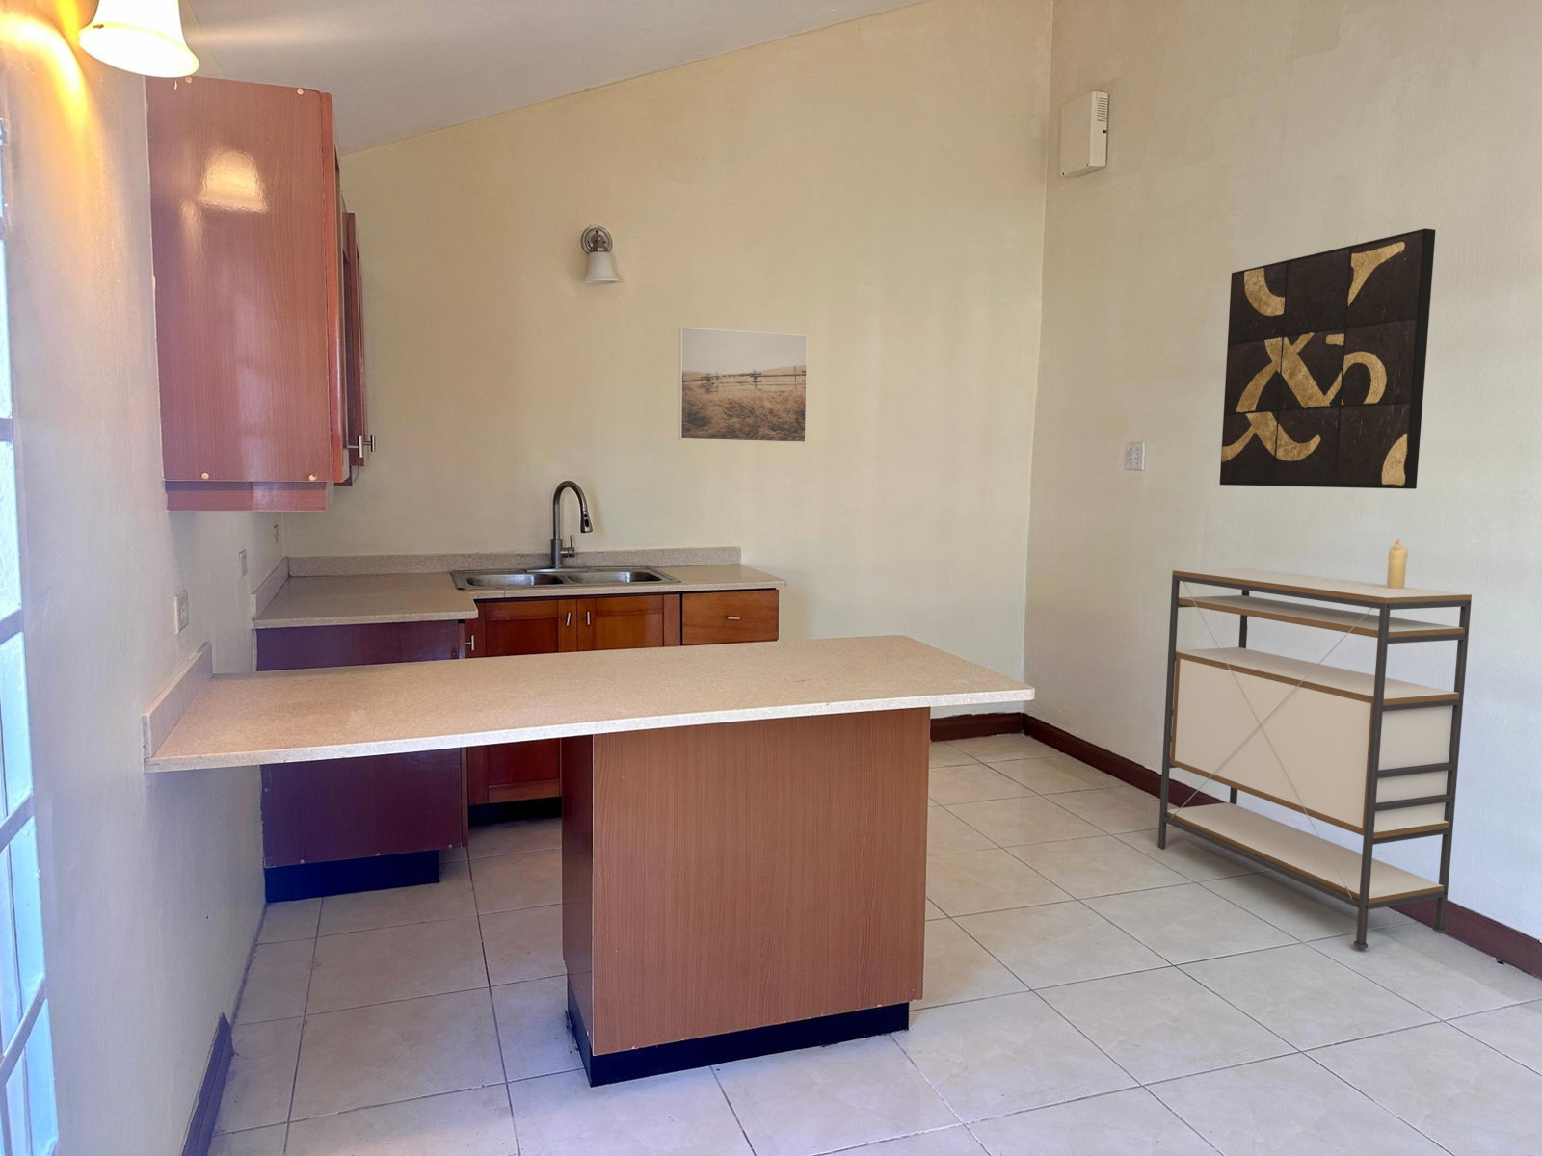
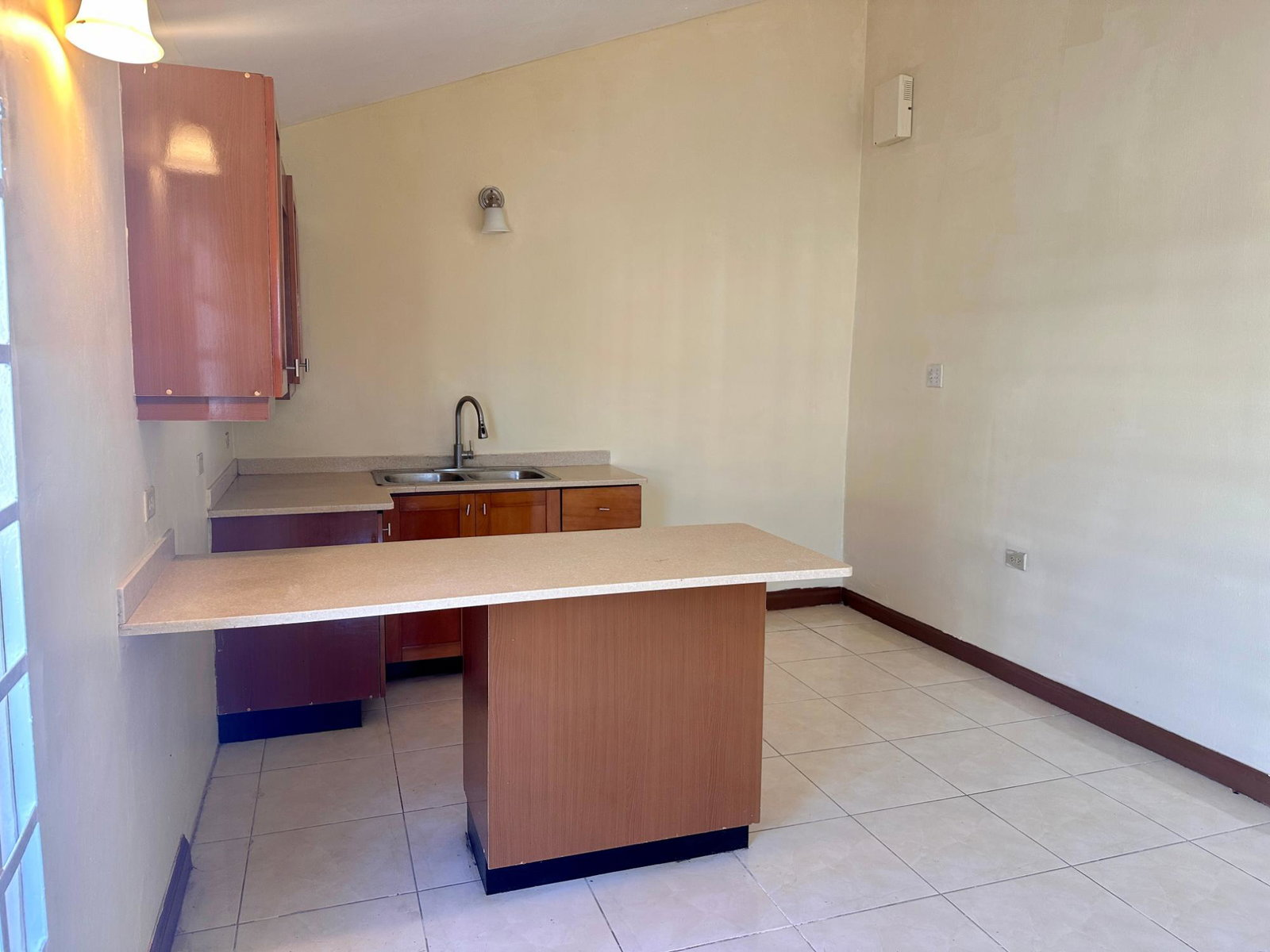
- wall art (1315, 370)
- shelving unit (1297, 736)
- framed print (744, 386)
- candle (1398, 562)
